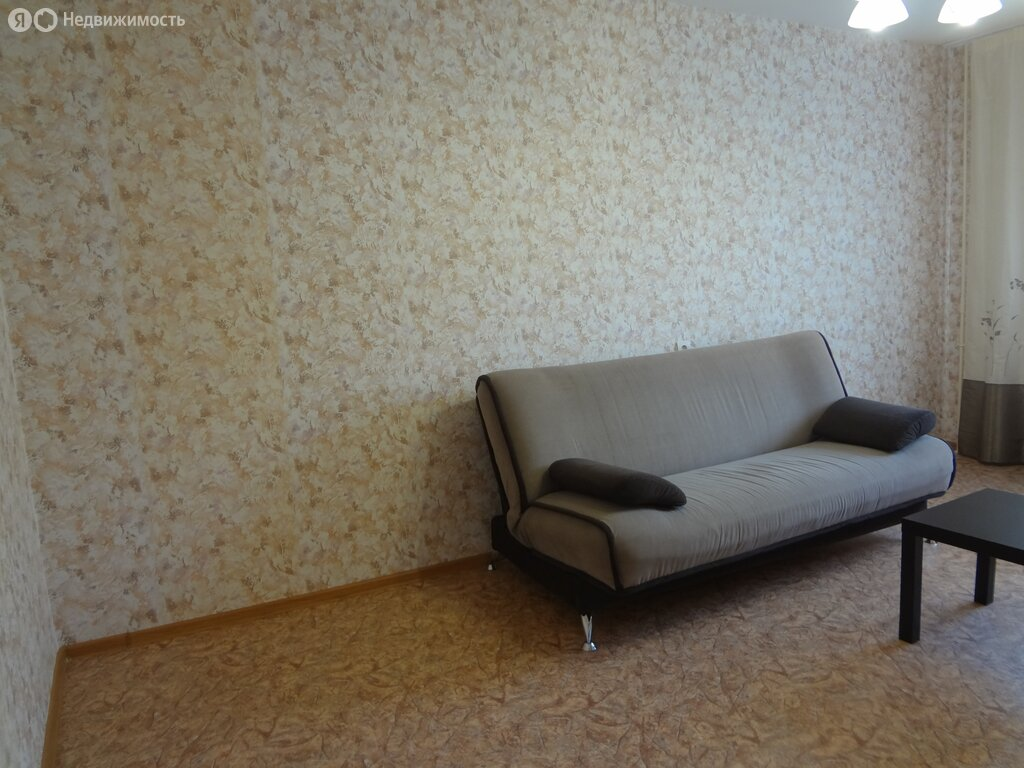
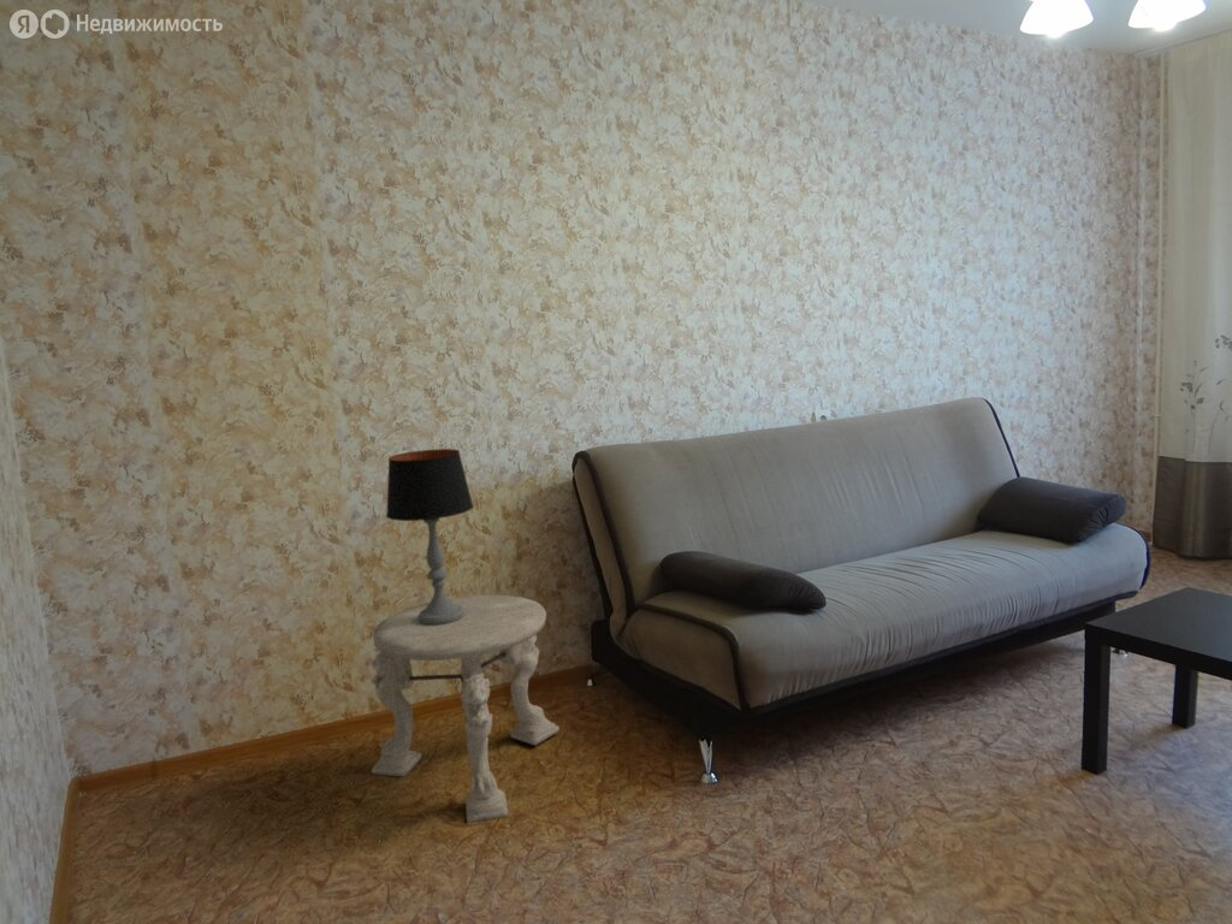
+ side table (462, 699)
+ table lamp (432, 535)
